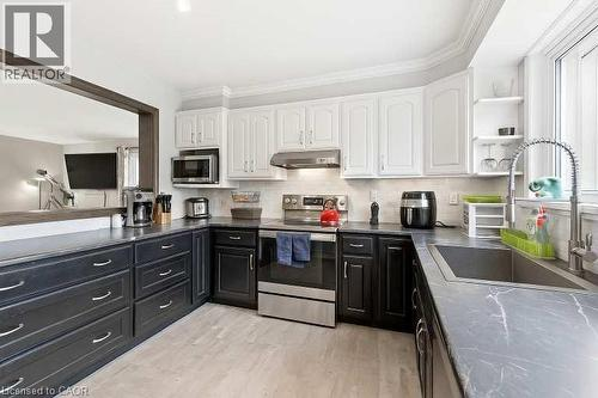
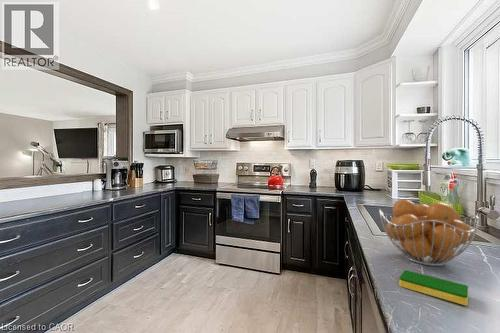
+ dish sponge (432, 285)
+ fruit basket (424, 229)
